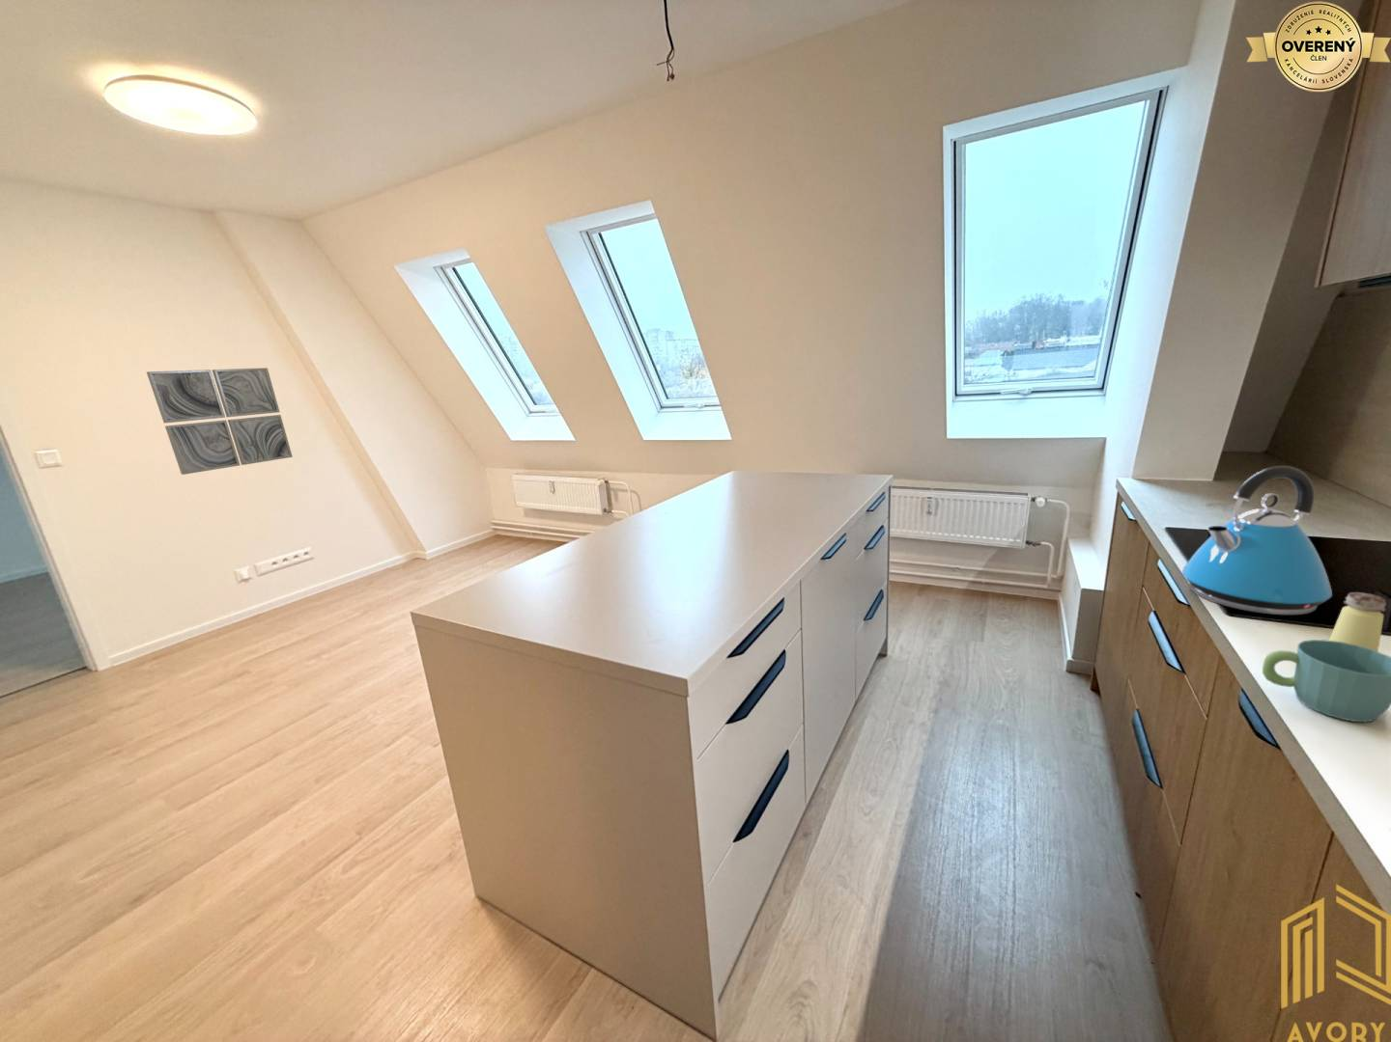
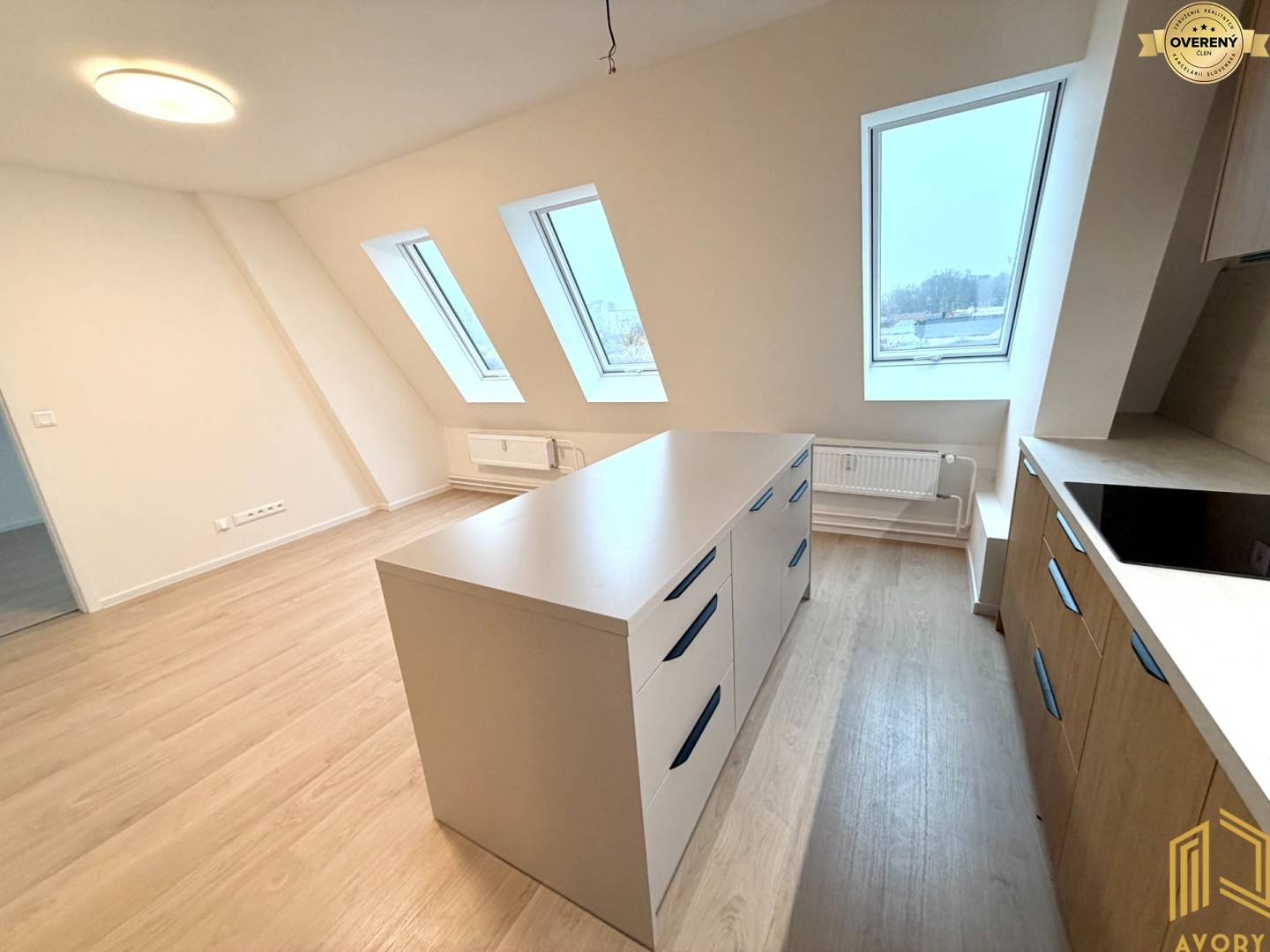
- mug (1326, 679)
- saltshaker (1358, 624)
- wall art (225, 419)
- kettle (1266, 533)
